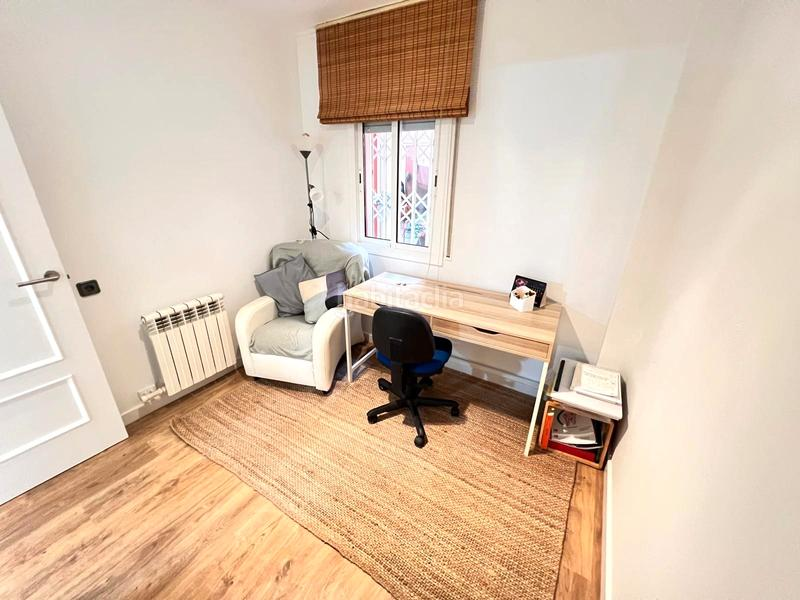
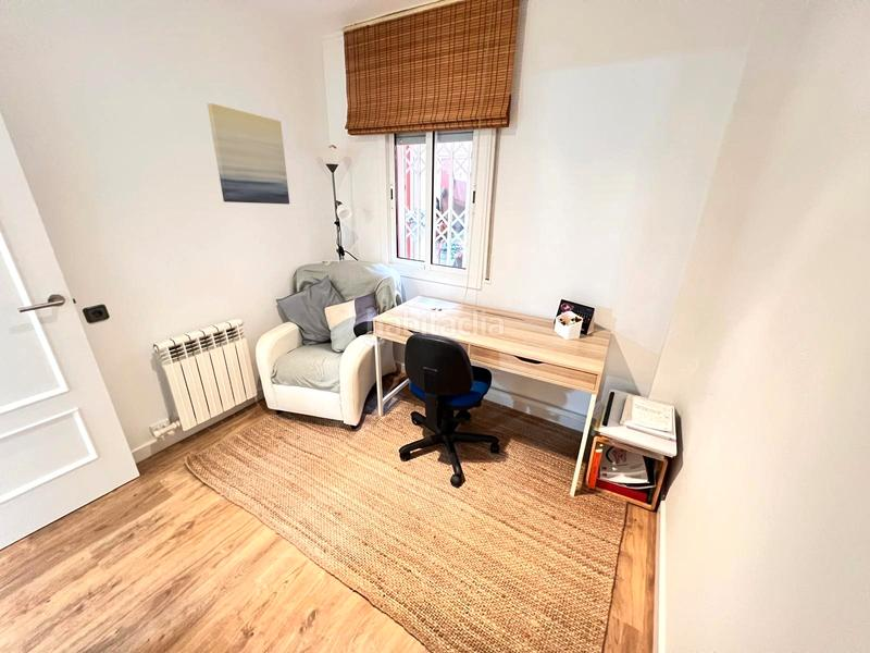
+ wall art (252, 159)
